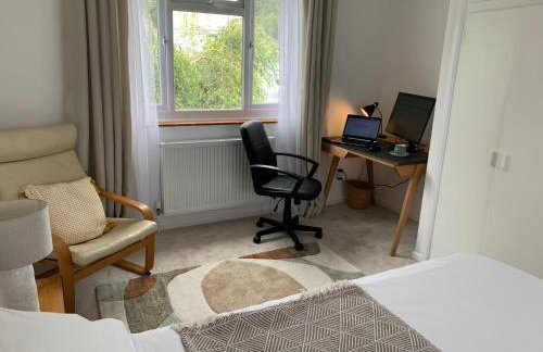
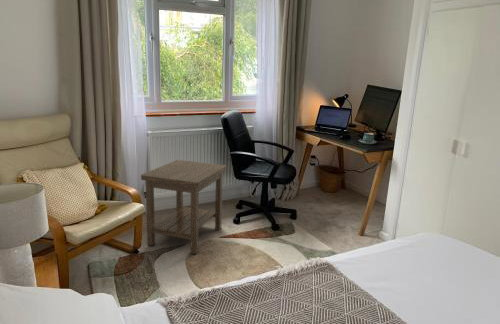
+ side table (186, 207)
